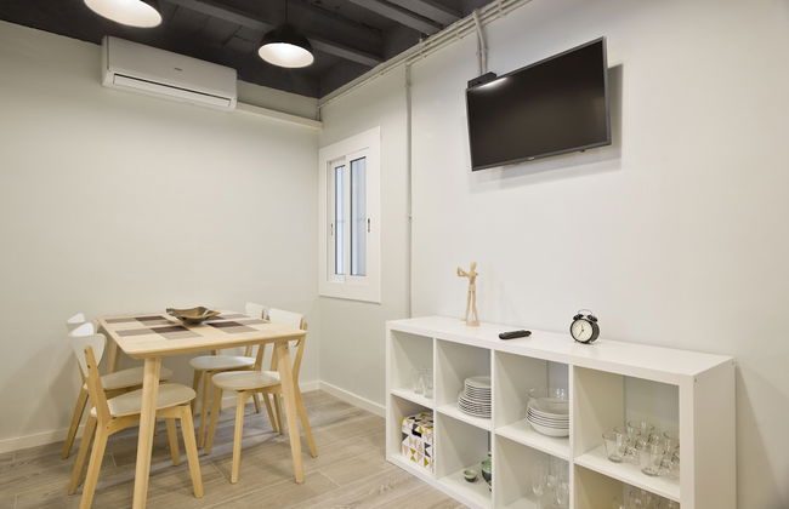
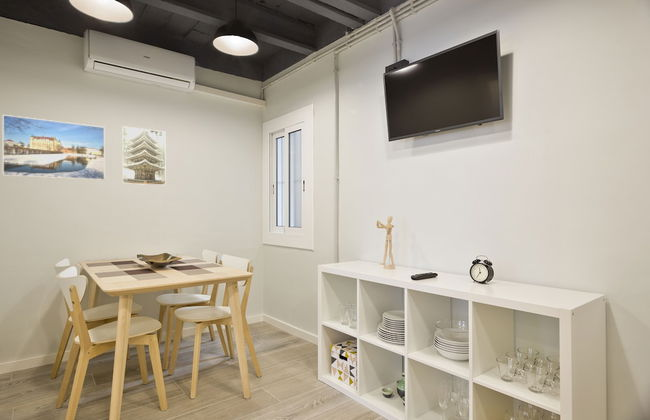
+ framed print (144, 156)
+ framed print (57, 149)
